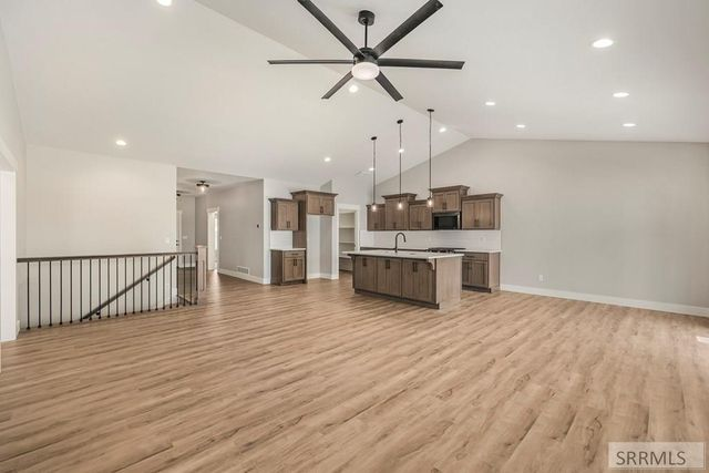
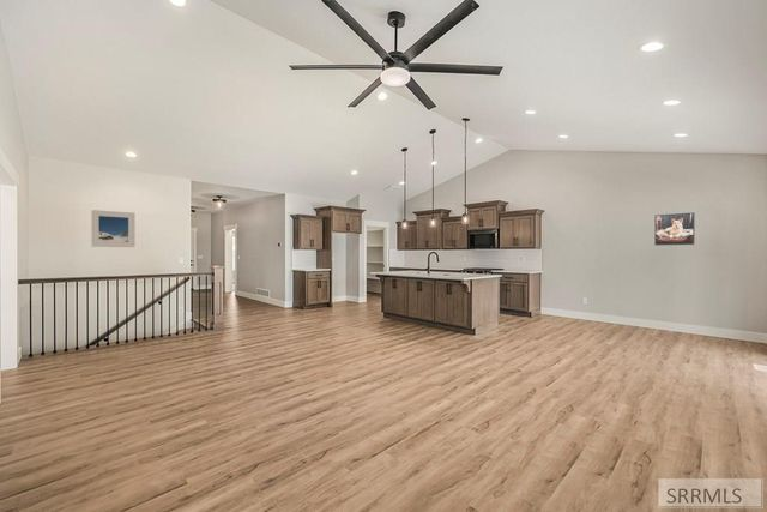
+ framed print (114, 229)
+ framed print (674, 229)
